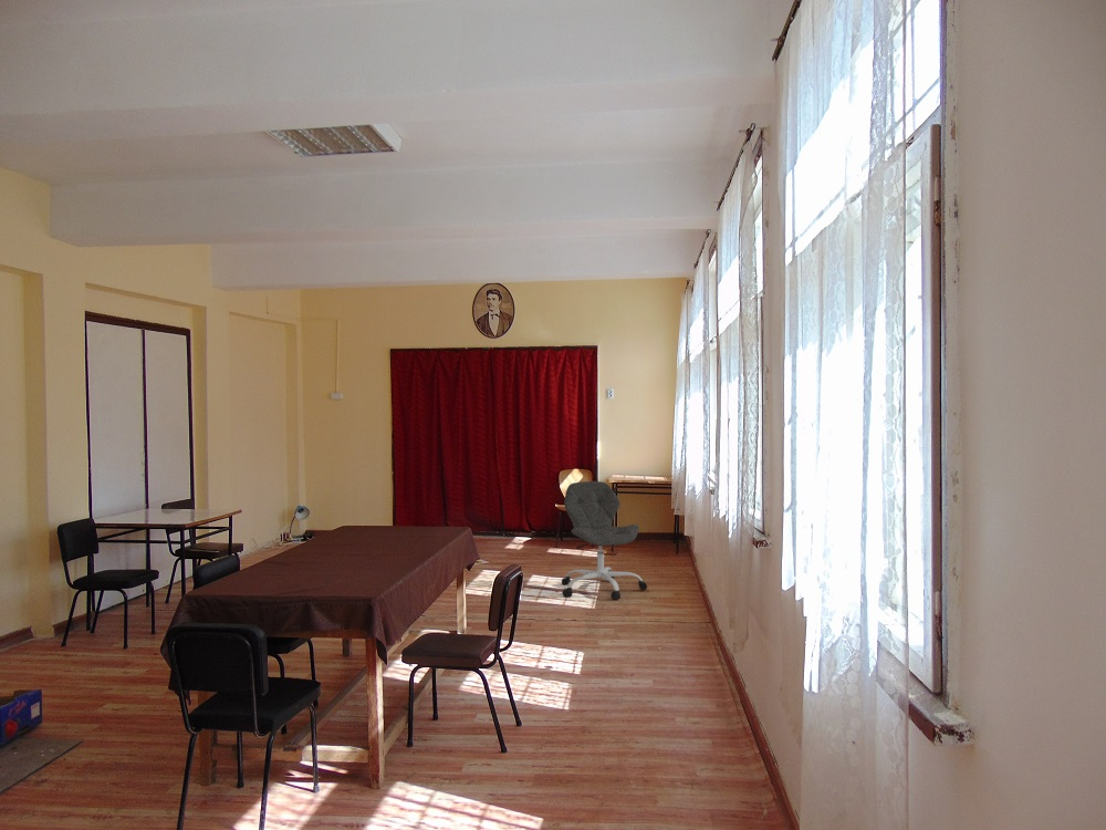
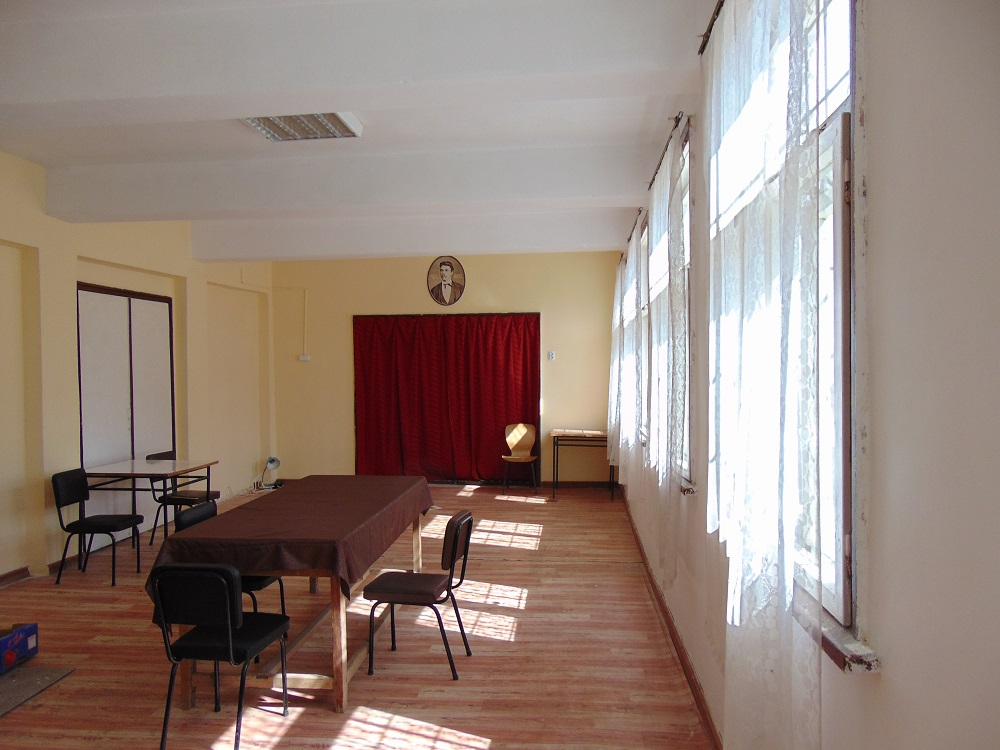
- office chair (598, 537)
